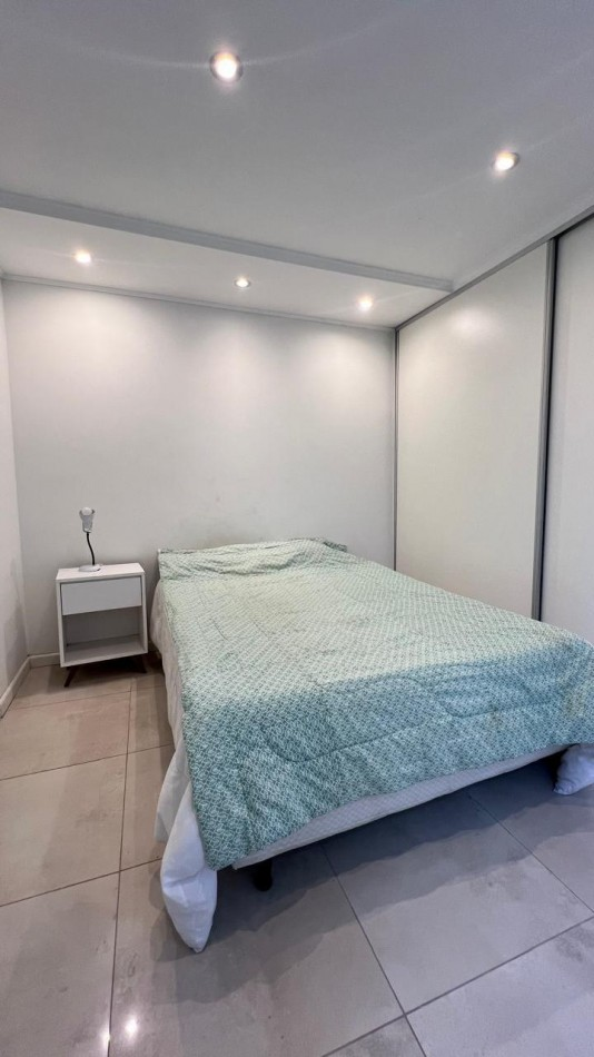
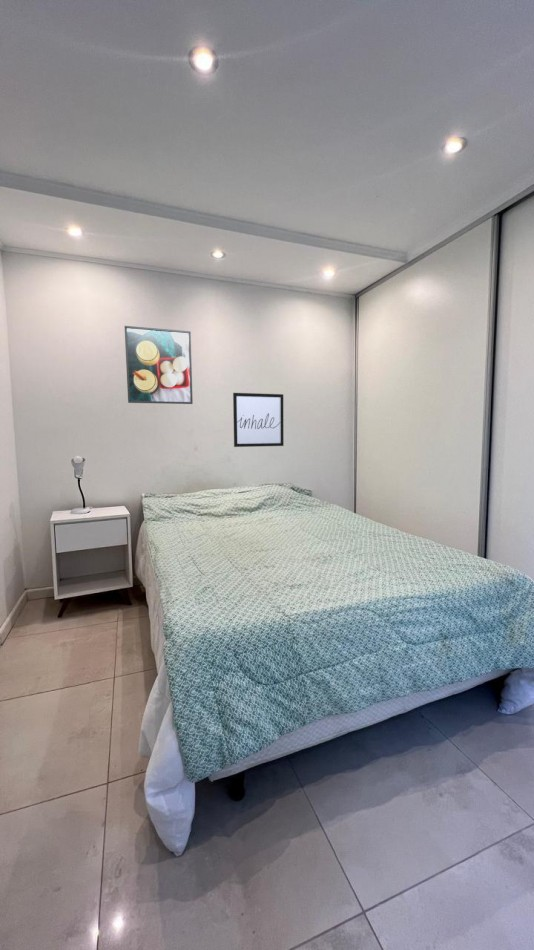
+ wall art (259, 420)
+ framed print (159, 366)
